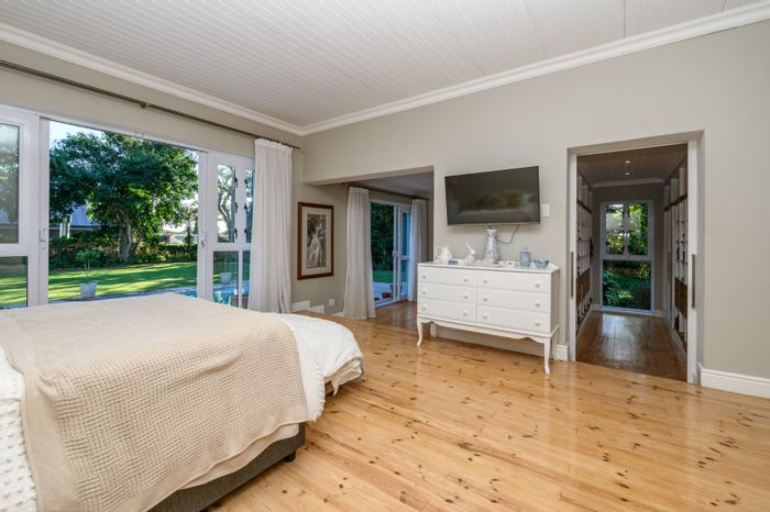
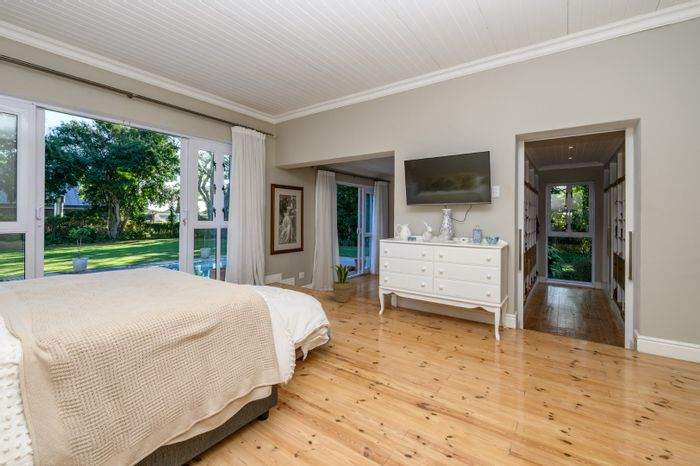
+ potted plant (341, 282)
